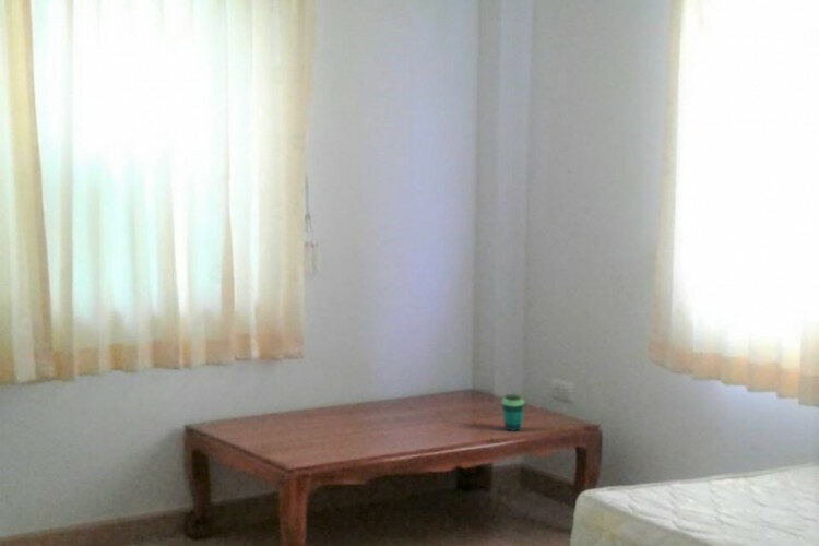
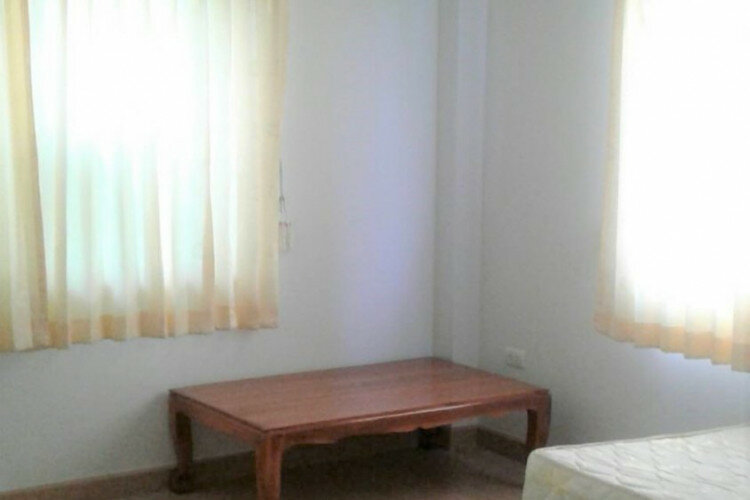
- cup (512, 413)
